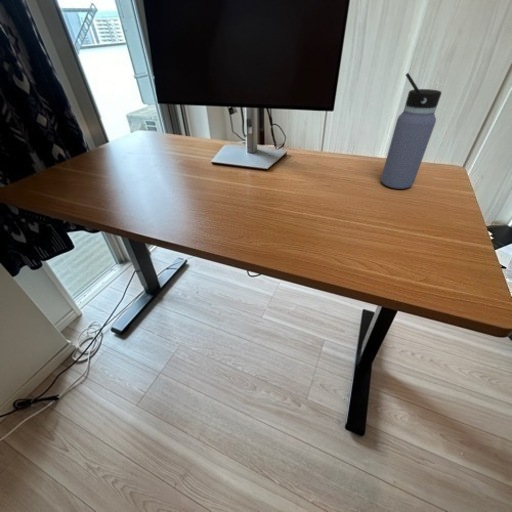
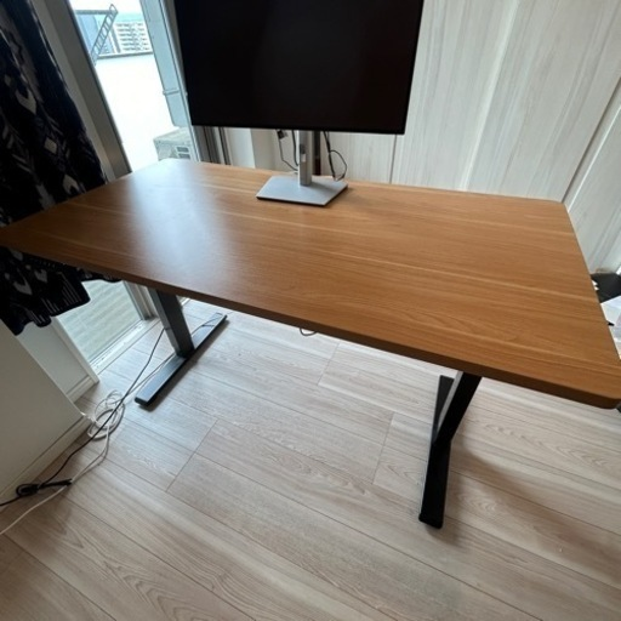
- water bottle (409, 134)
